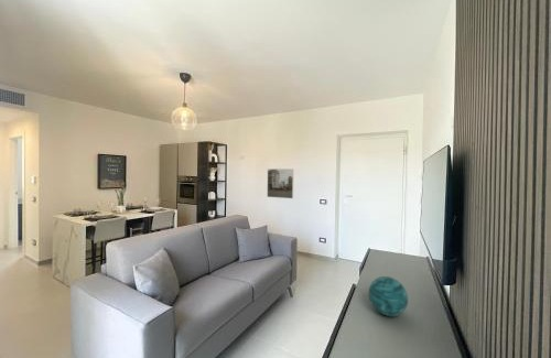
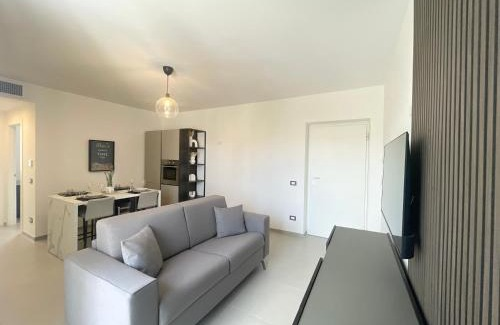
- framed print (280, 183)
- decorative orb (387, 295)
